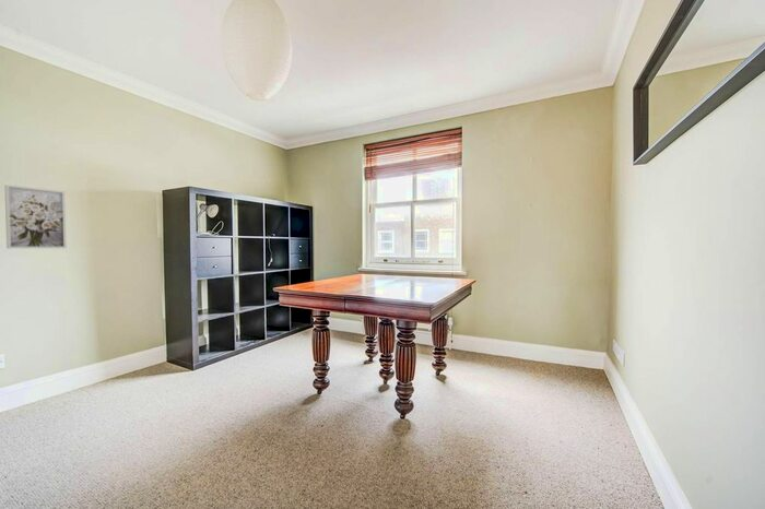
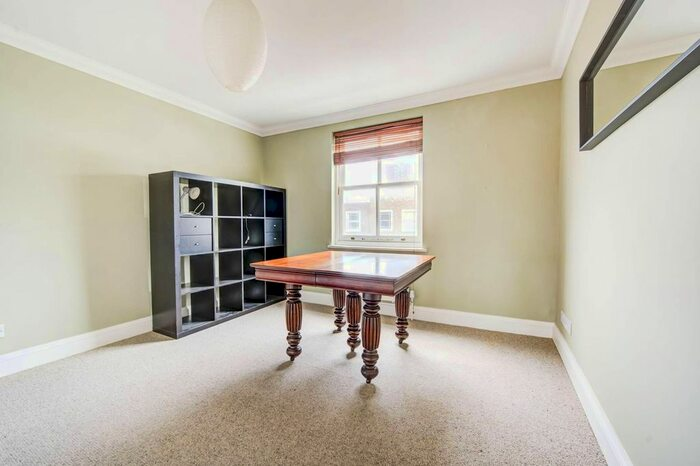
- wall art (37, 218)
